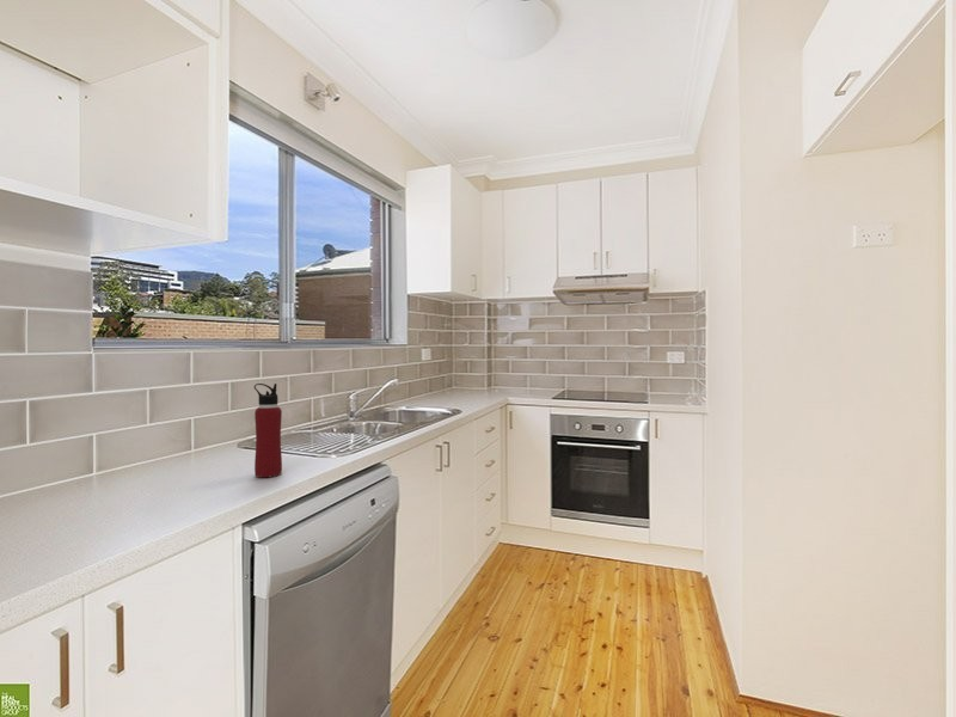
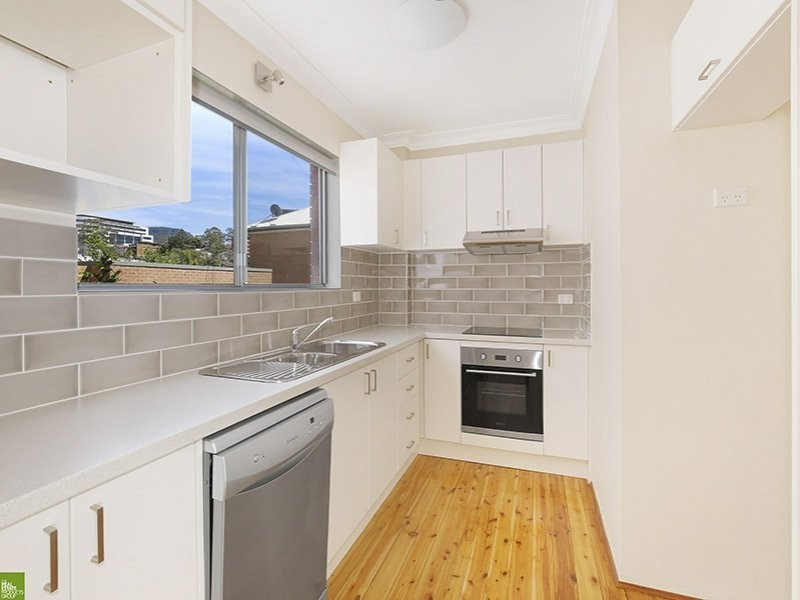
- water bottle (268, 428)
